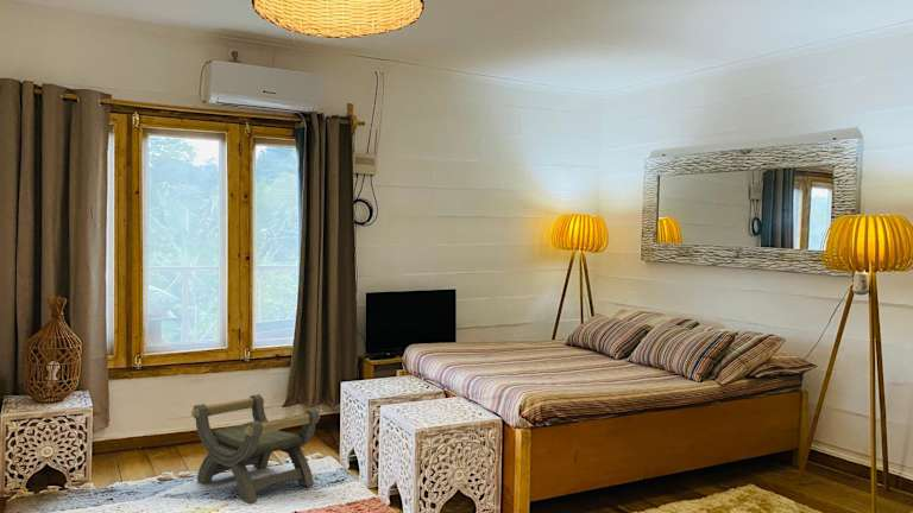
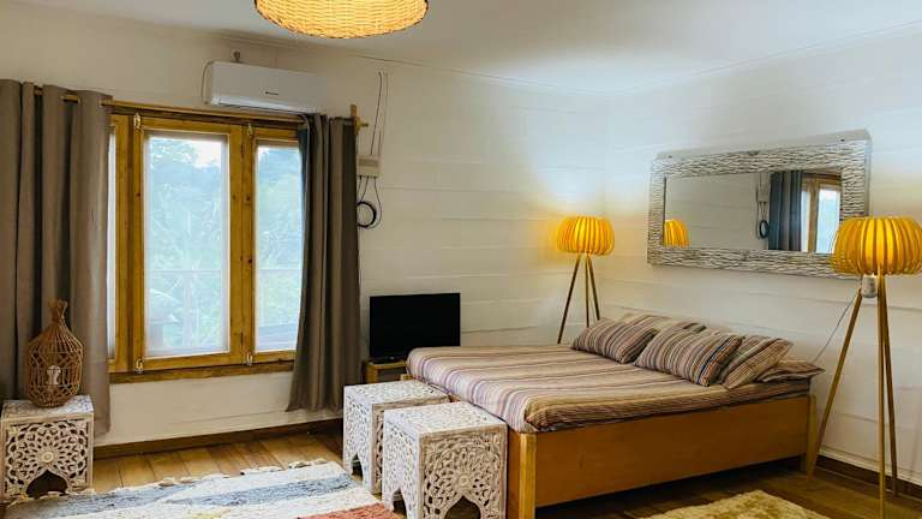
- stool (254, 444)
